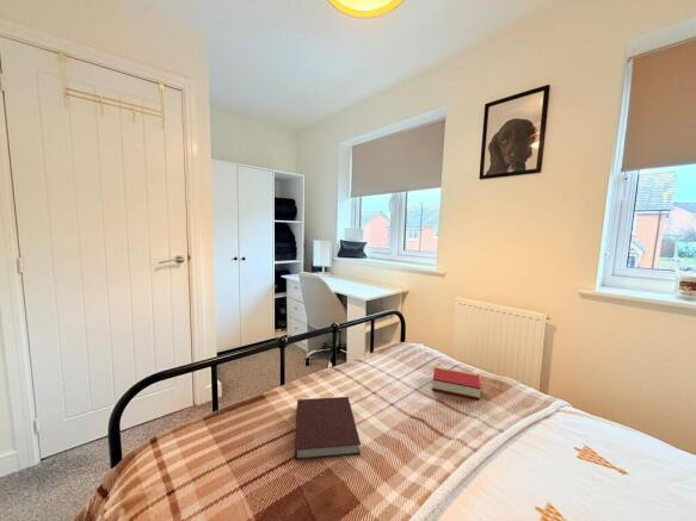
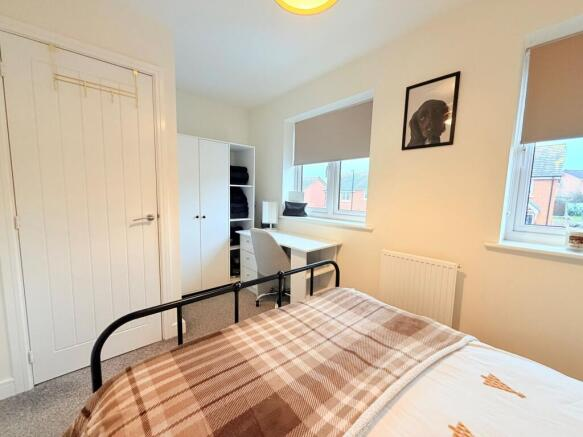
- notebook (325, 423)
- book (455, 382)
